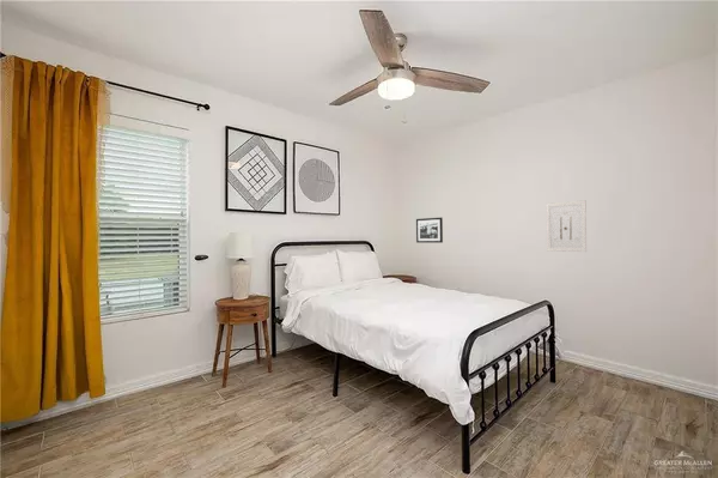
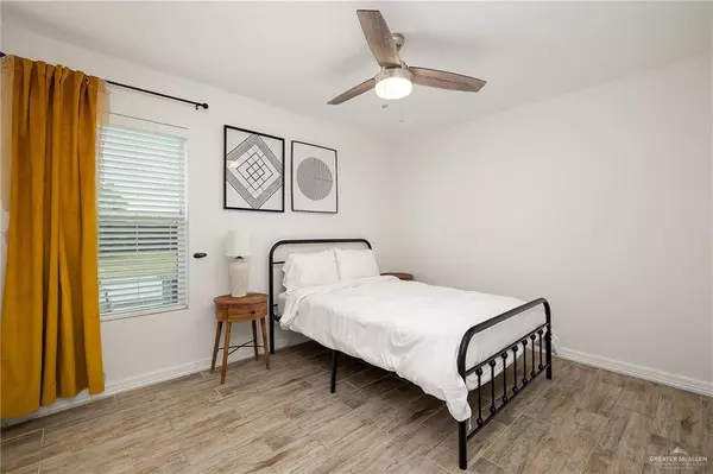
- wall art (565, 226)
- picture frame (428, 230)
